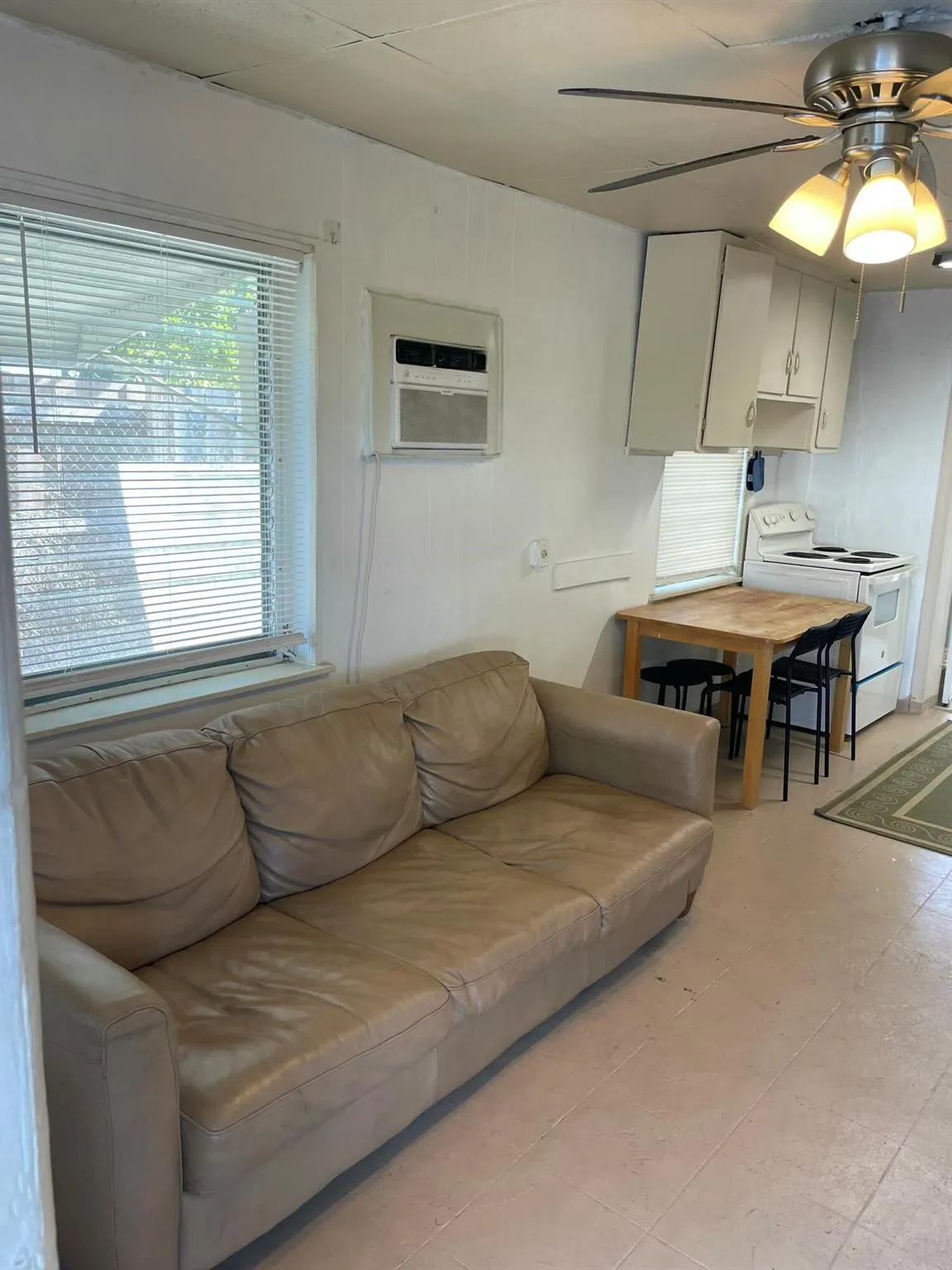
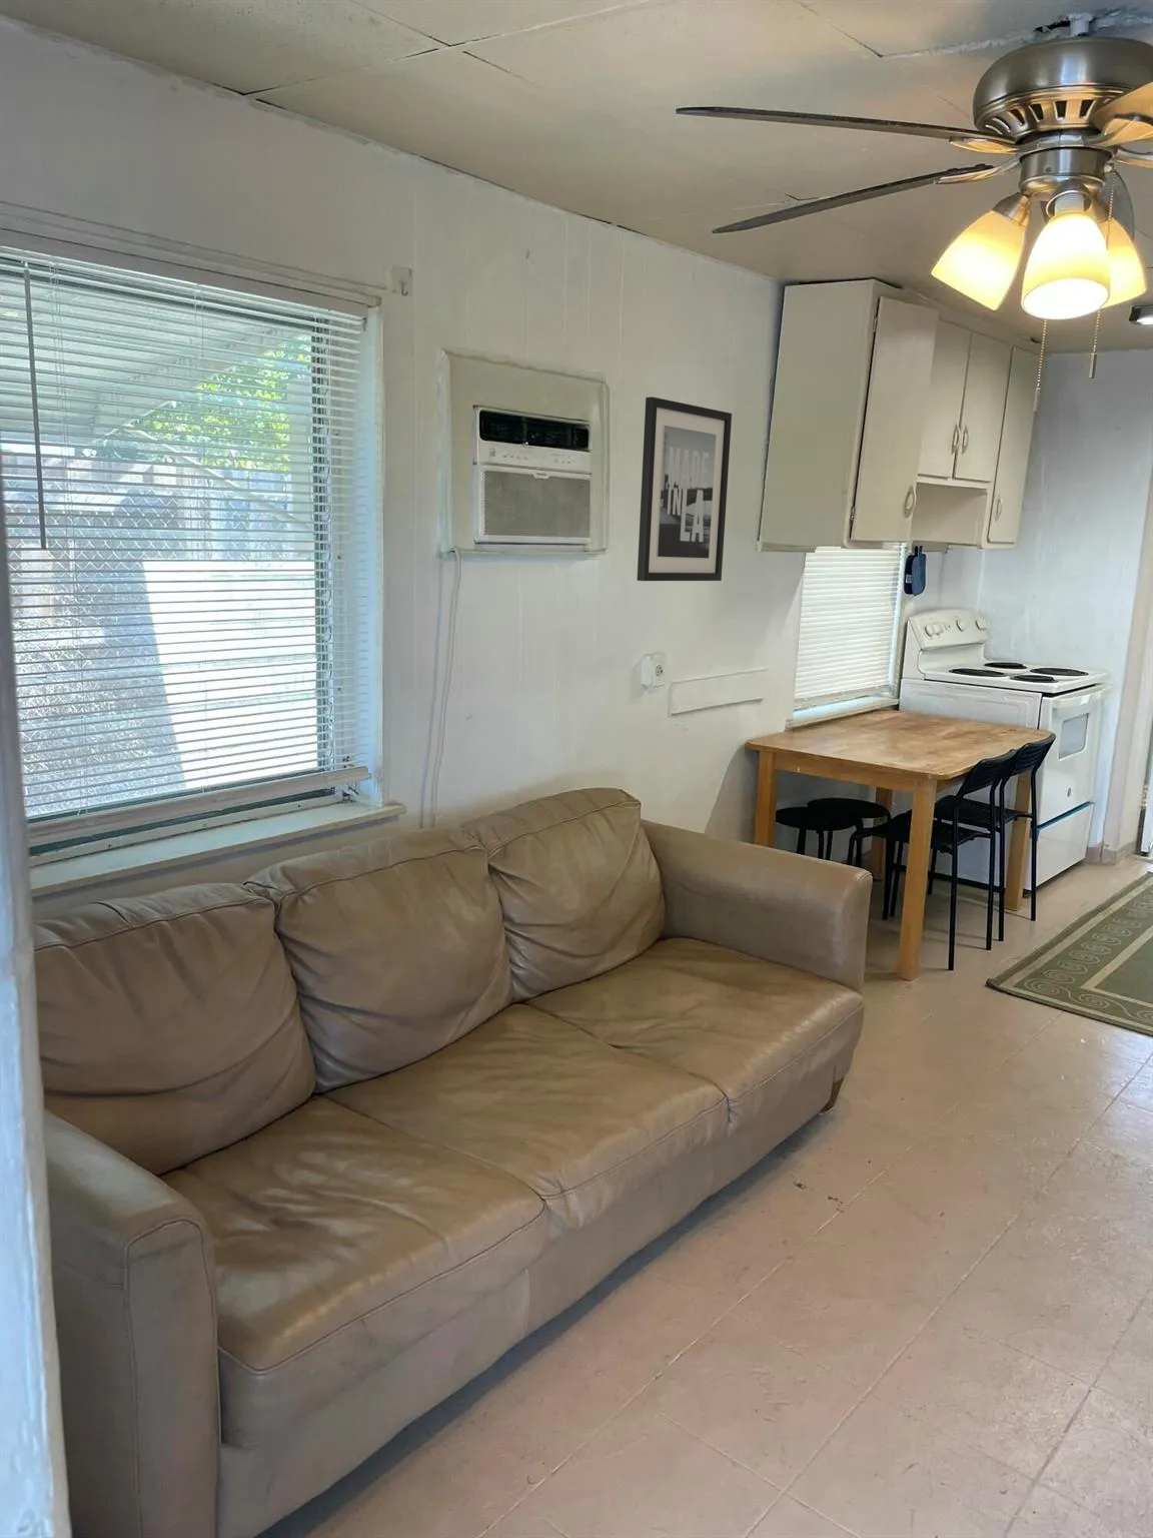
+ wall art (686, 494)
